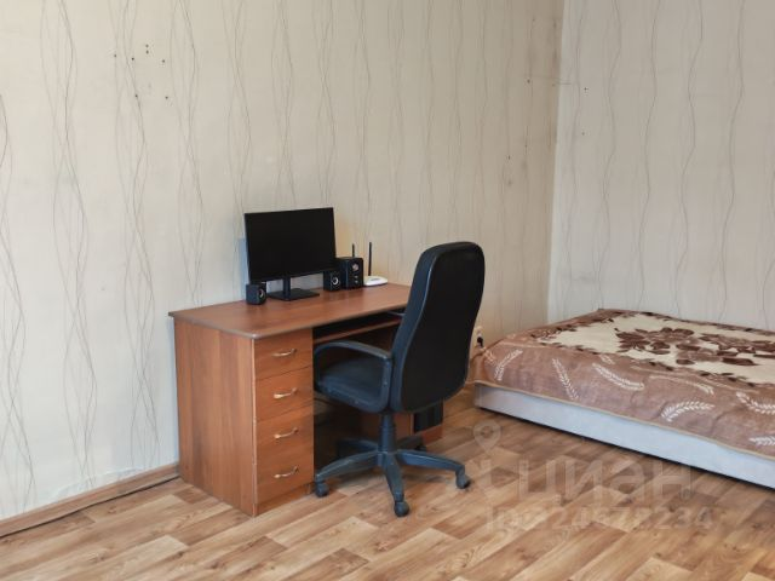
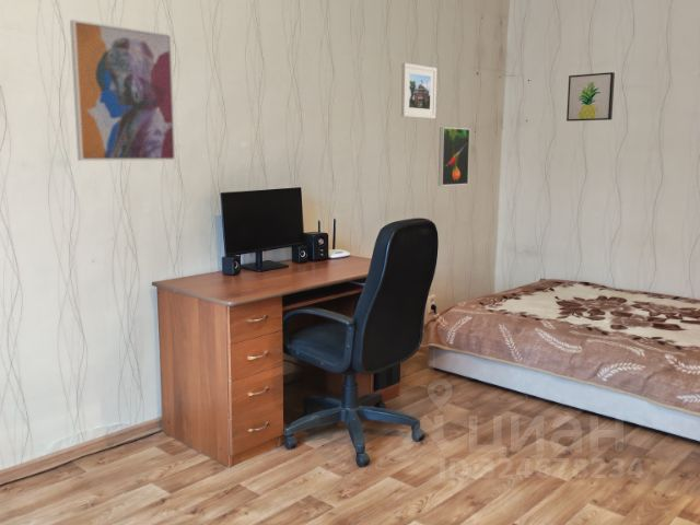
+ wall art (126, 94)
+ wall art (590, 97)
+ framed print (454, 156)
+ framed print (419, 91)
